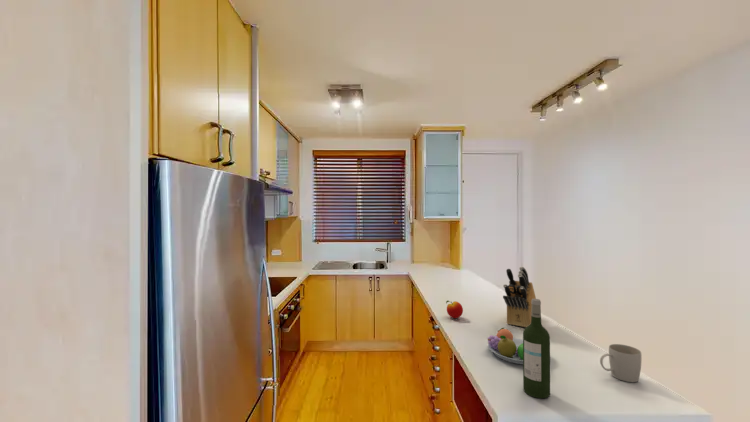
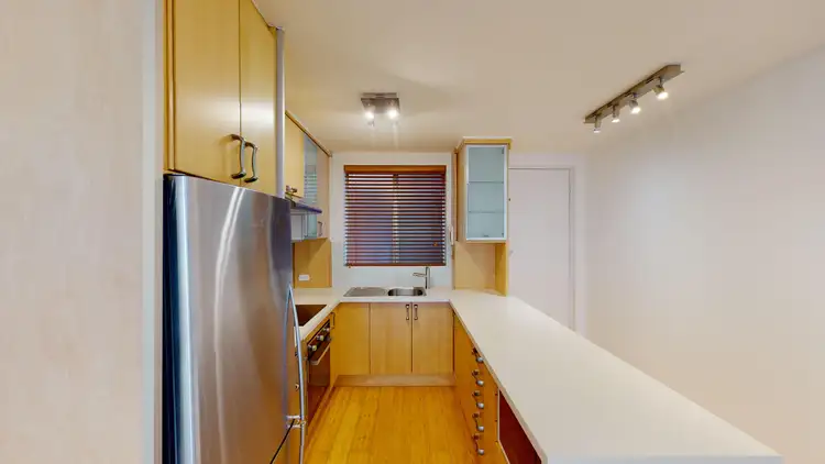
- wine bottle (536, 345)
- knife block (521, 292)
- fruit bowl (517, 344)
- apple (454, 309)
- mug (619, 363)
